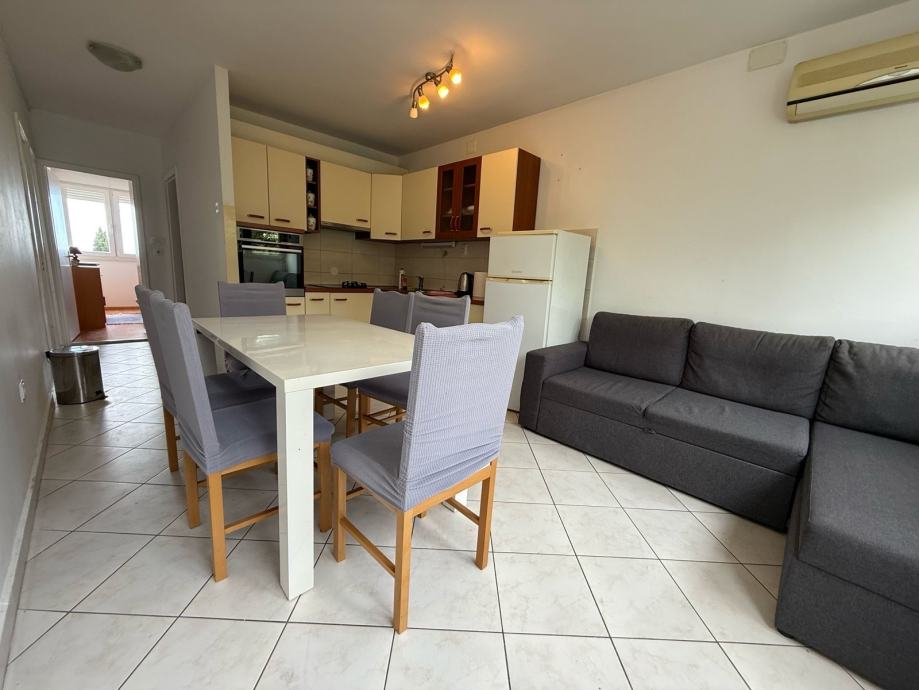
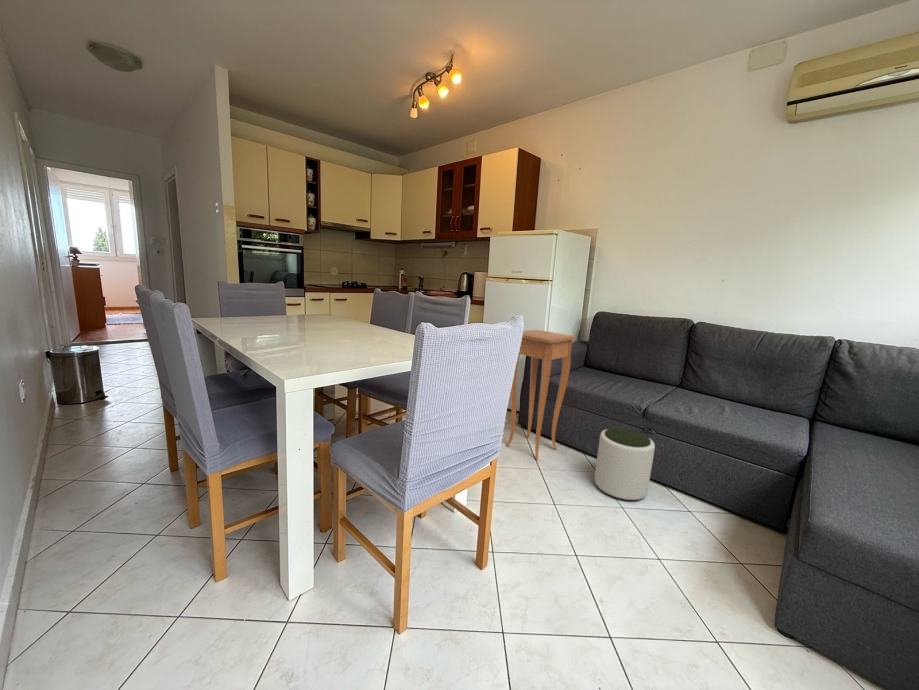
+ side table (534, 392)
+ plant pot (623, 462)
